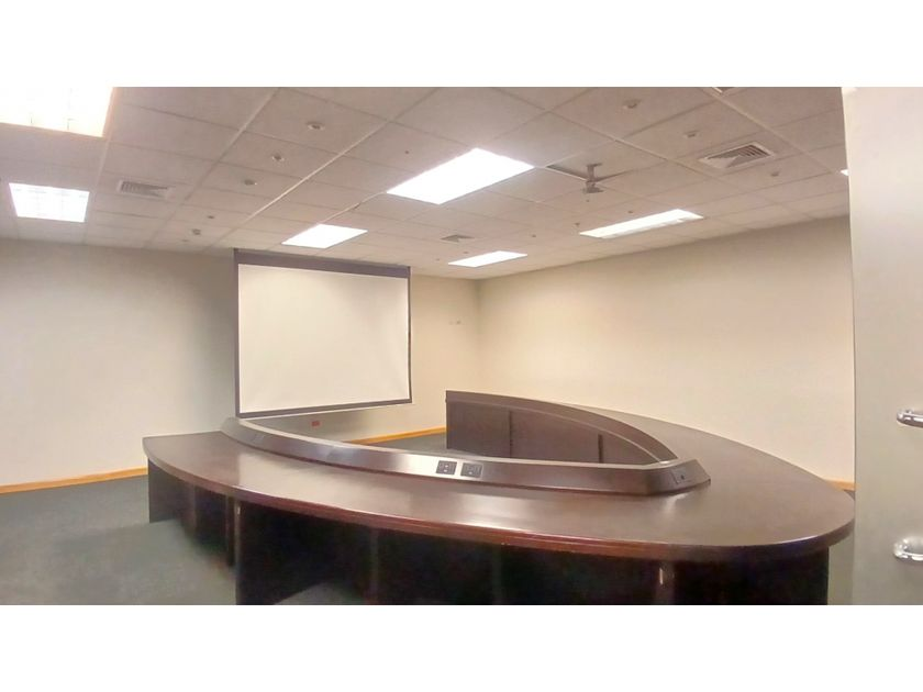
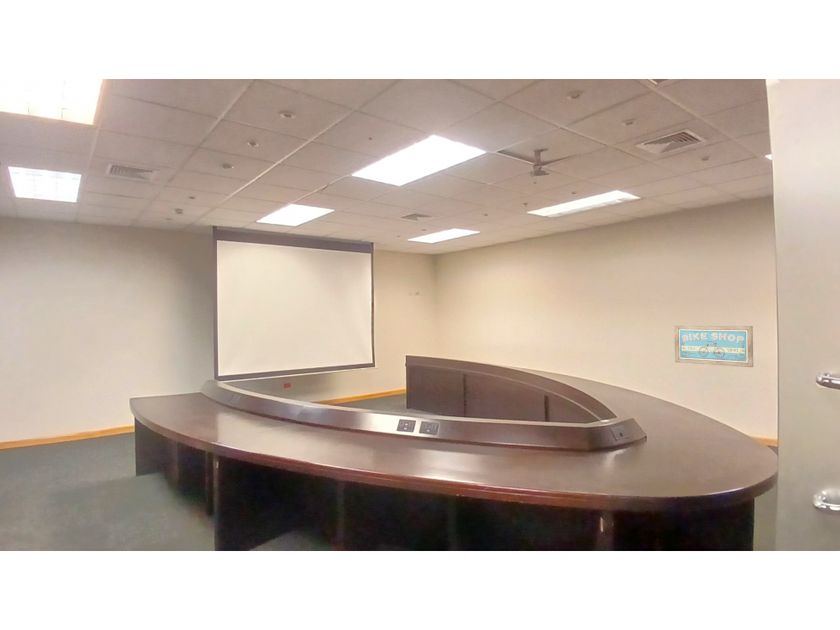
+ wall art (711, 345)
